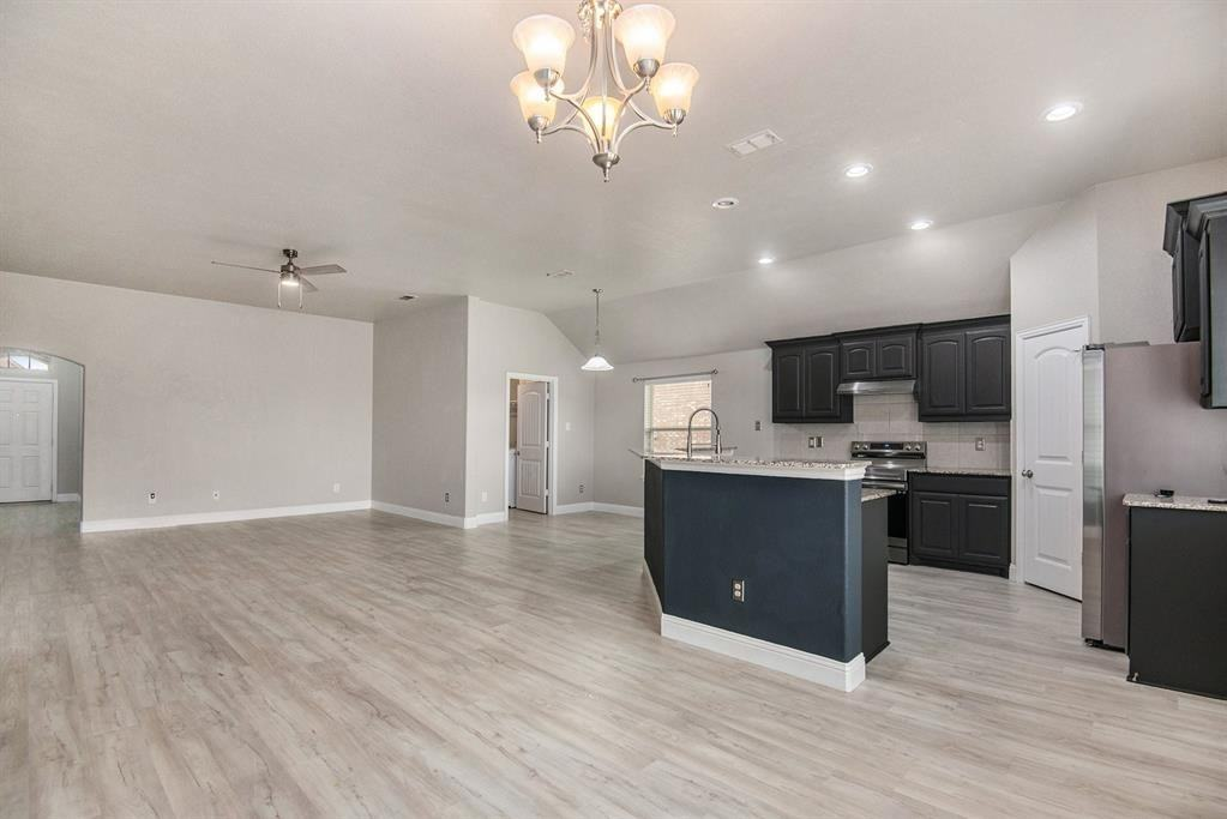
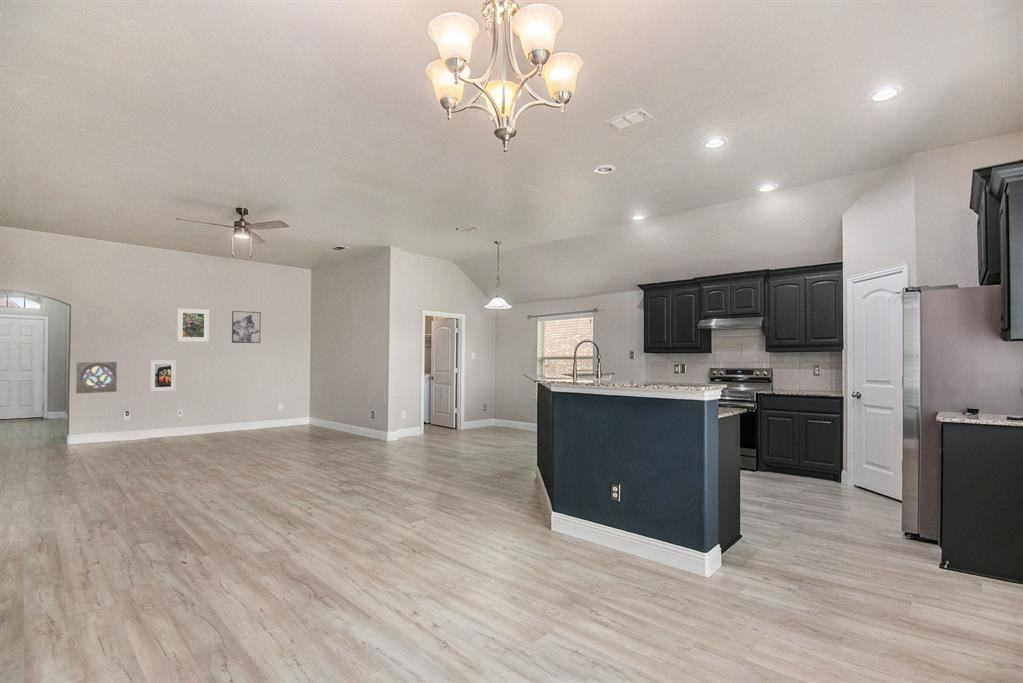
+ wall ornament (96, 377)
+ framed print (163, 375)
+ wall art (246, 327)
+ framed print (193, 325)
